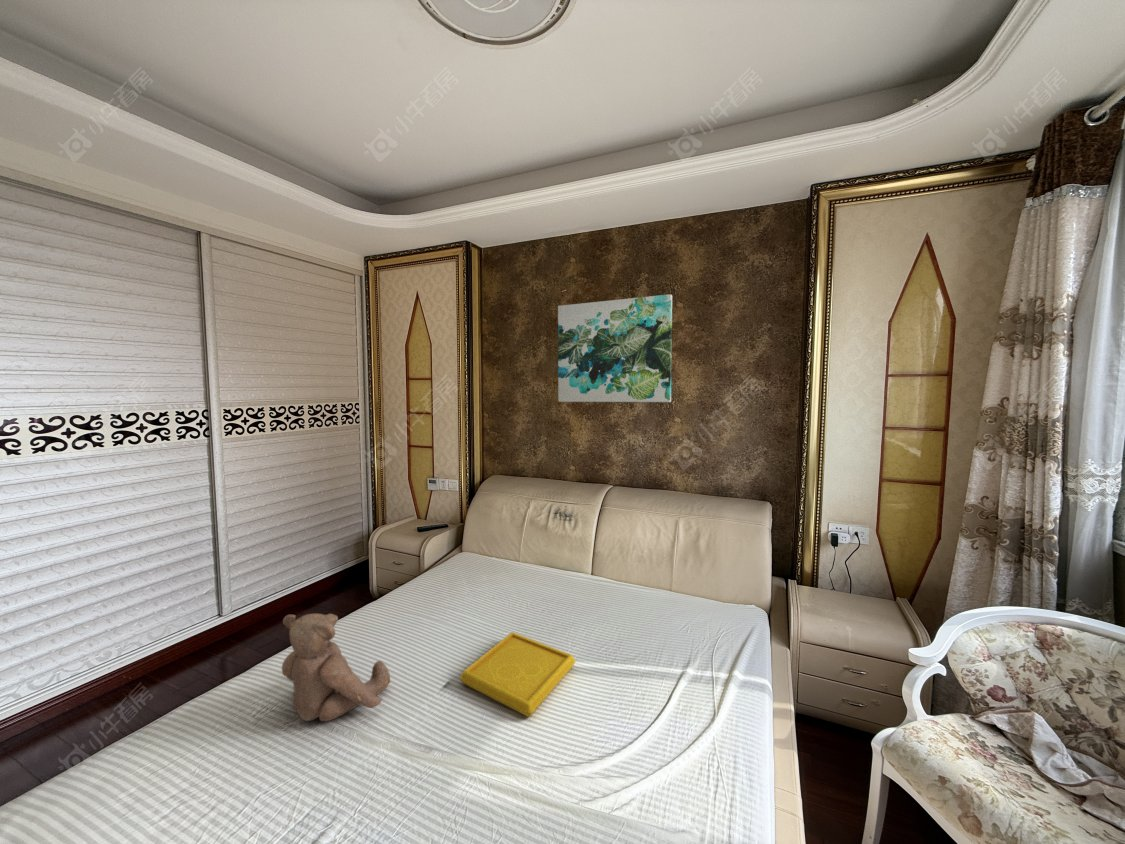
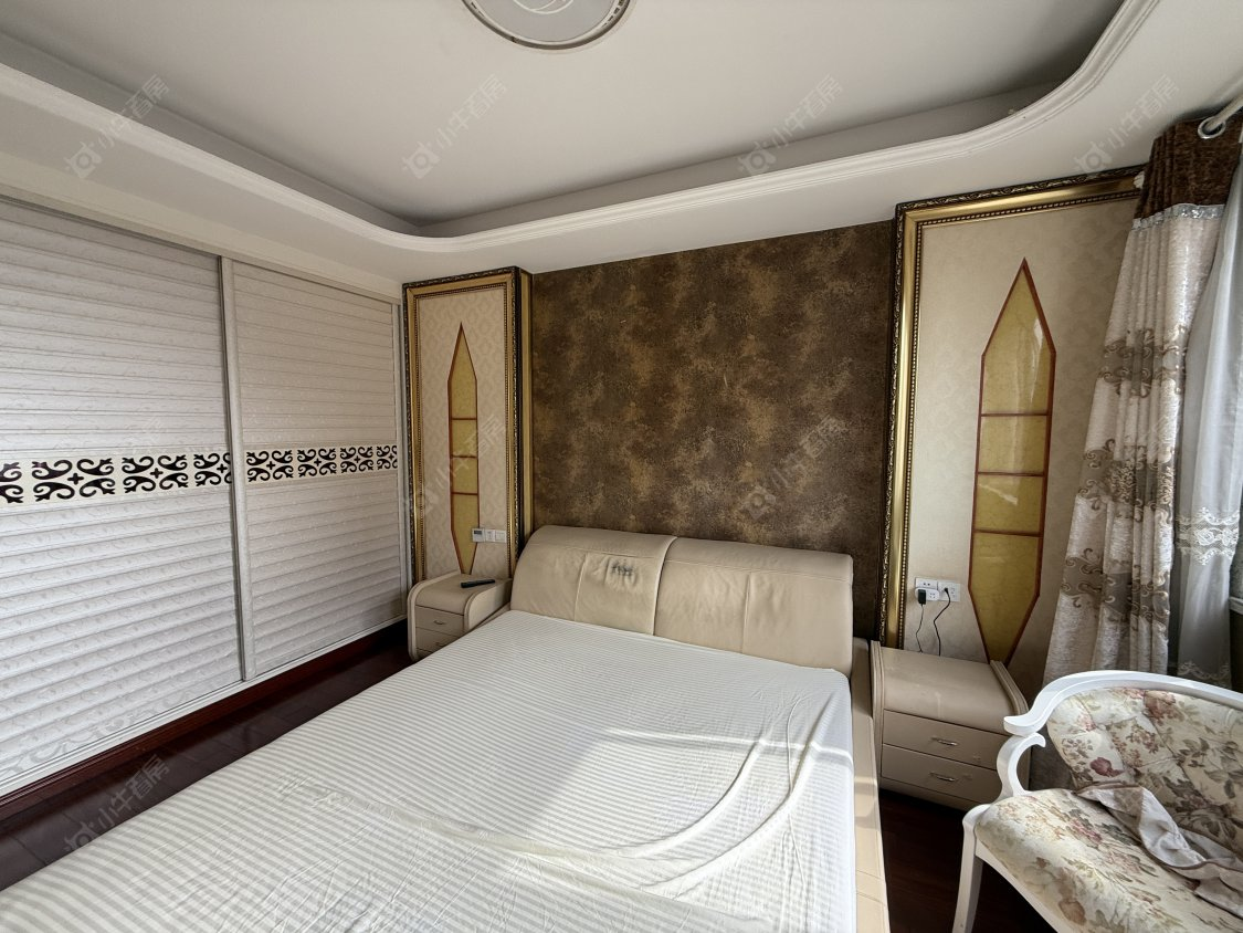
- wall art (612, 351)
- teddy bear (334, 651)
- serving tray (519, 668)
